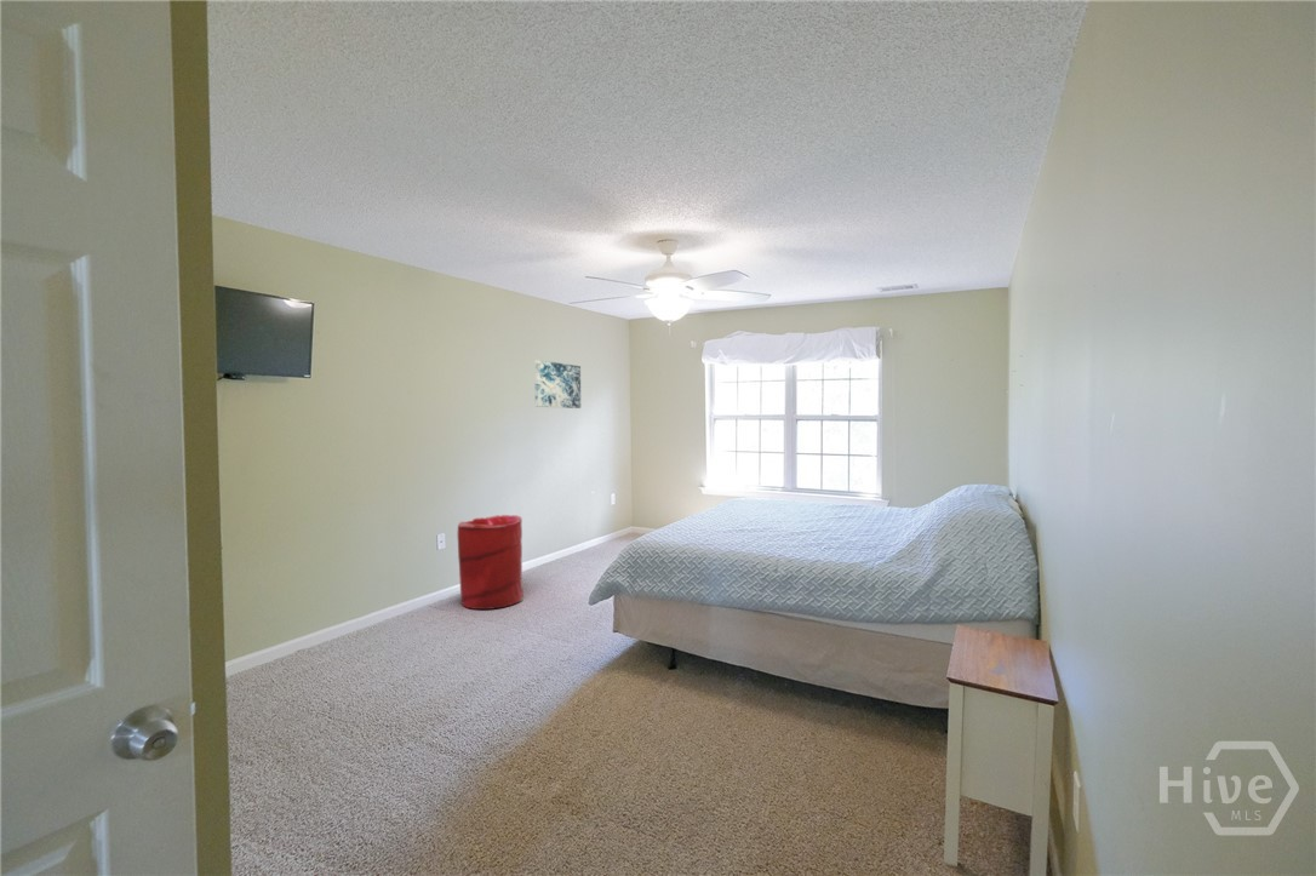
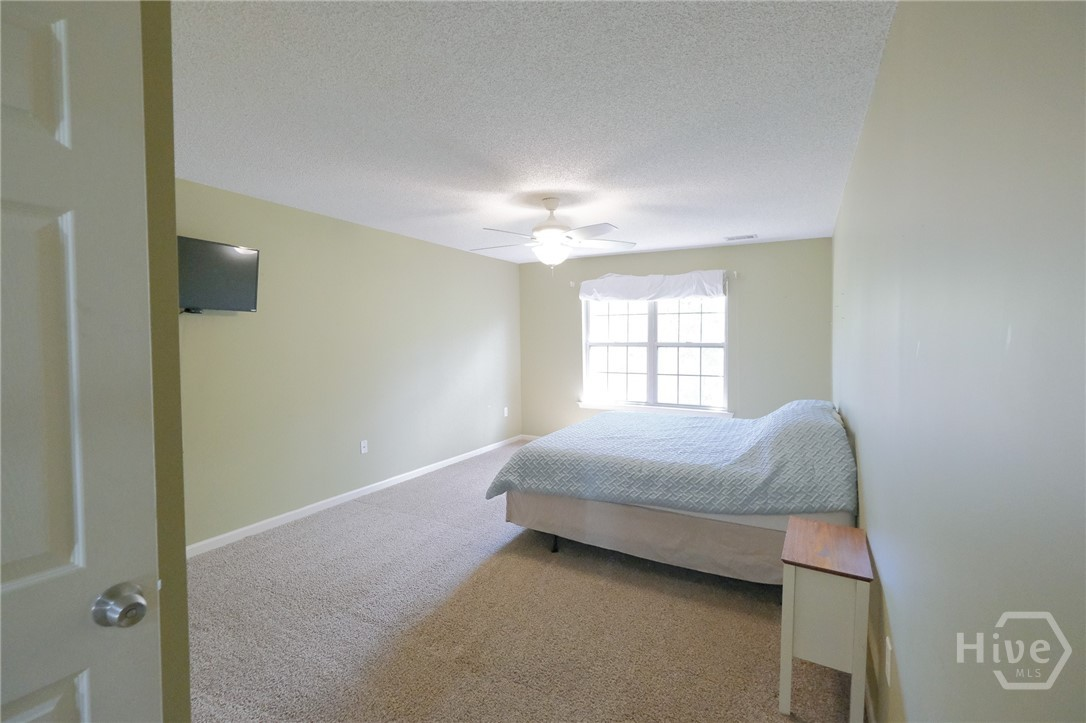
- laundry hamper (490, 559)
- wall art (559, 385)
